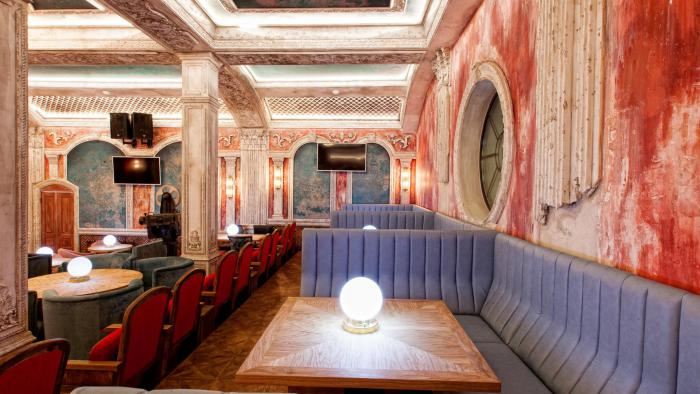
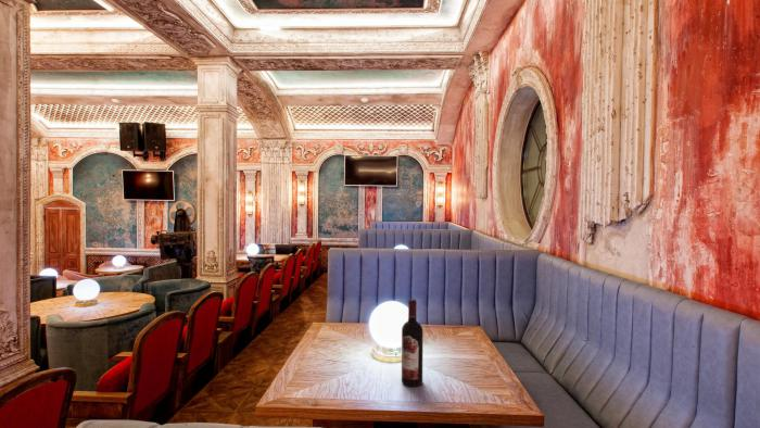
+ wine bottle (411, 340)
